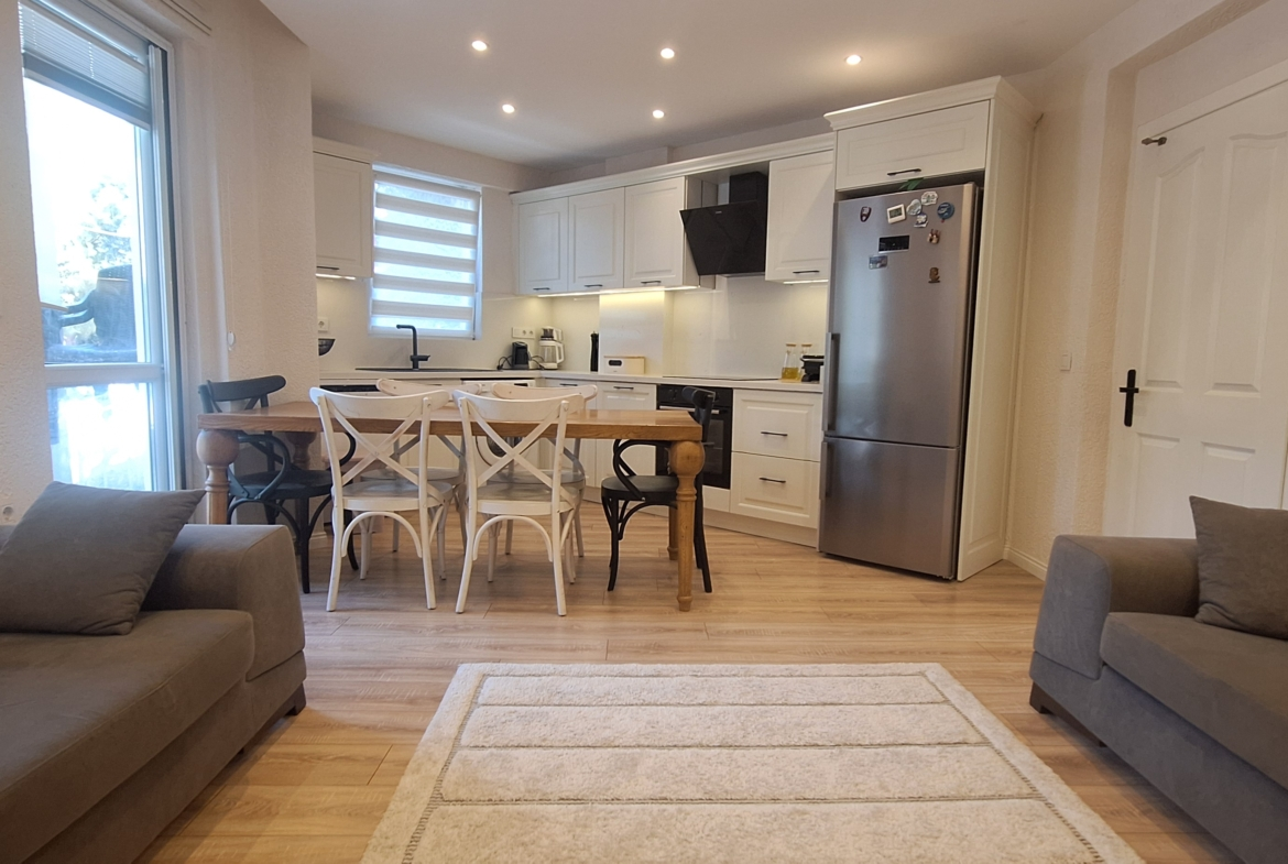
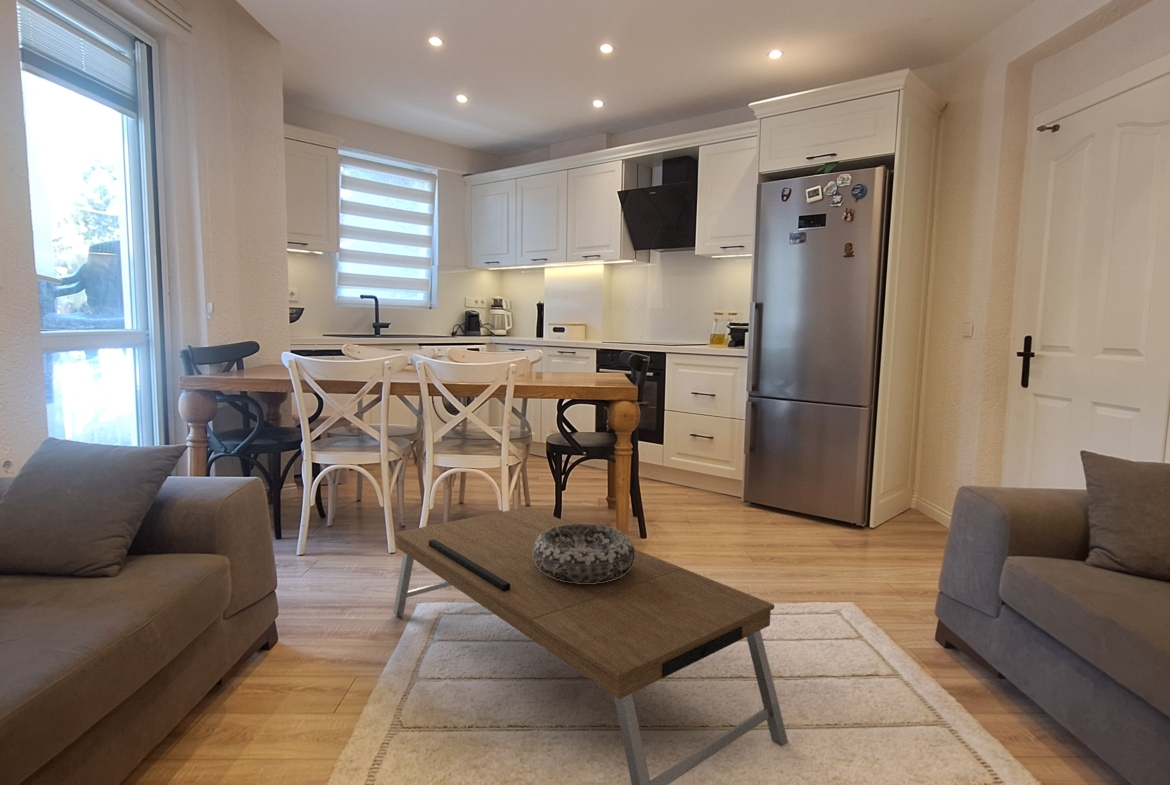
+ coffee table (557, 612)
+ decorative bowl (584, 546)
